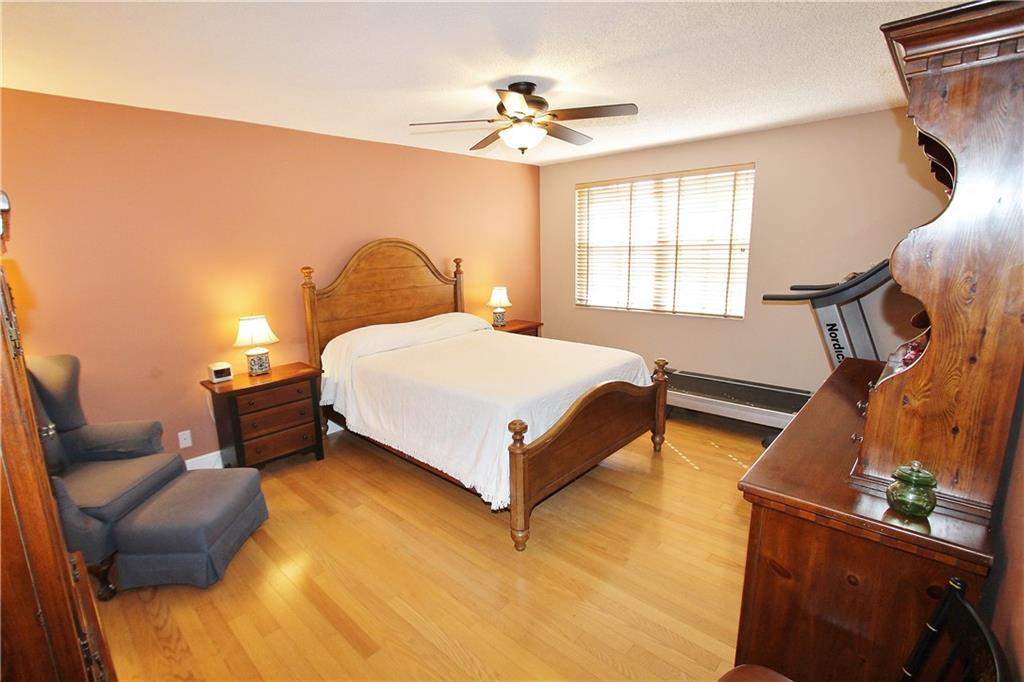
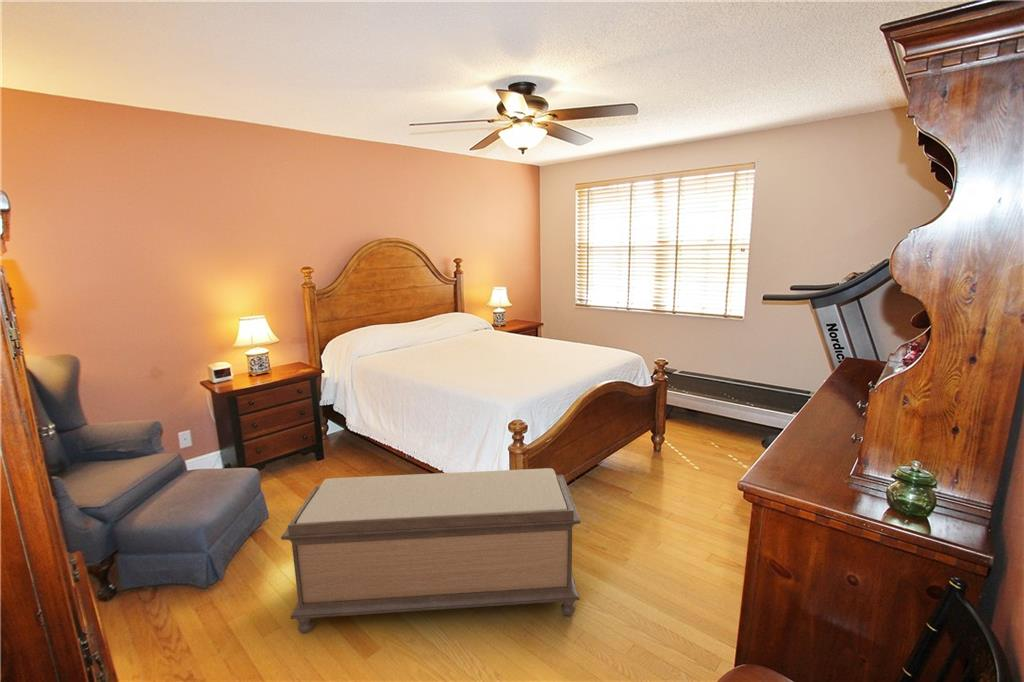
+ bench (440, 543)
